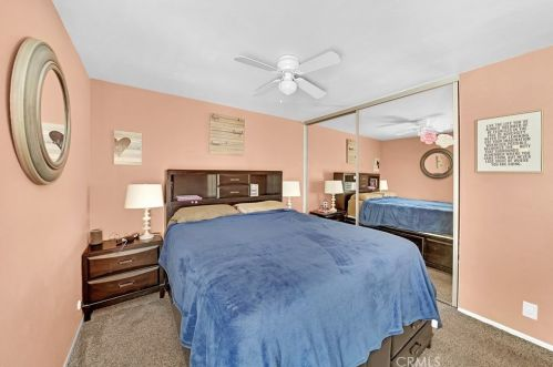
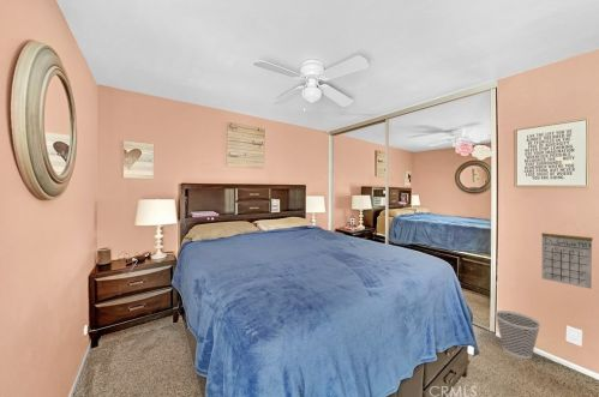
+ calendar (565, 253)
+ wastebasket (516, 335)
